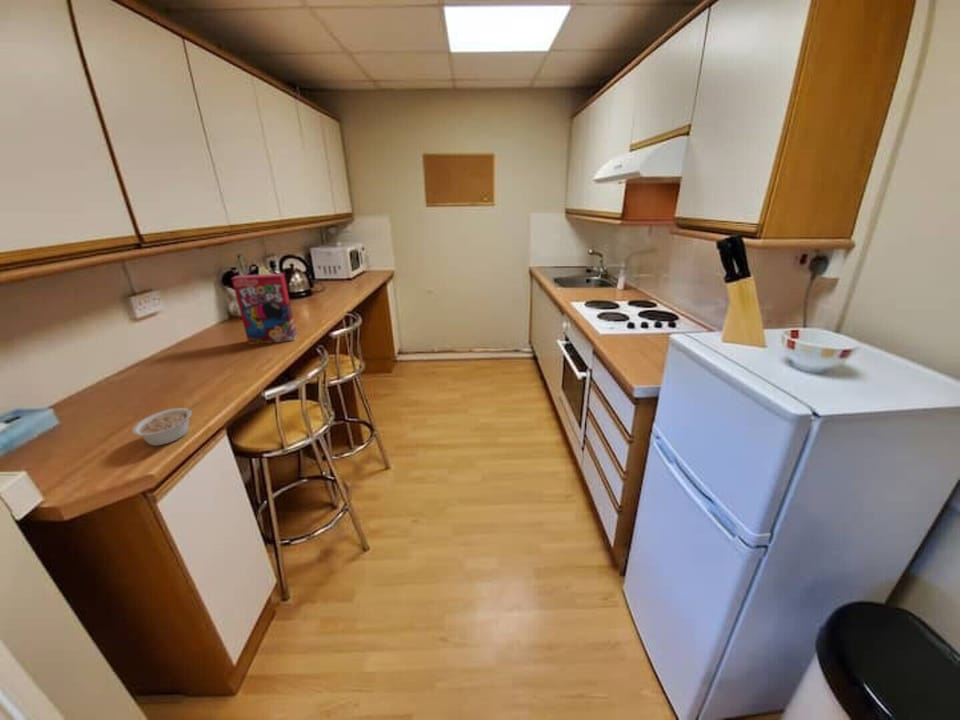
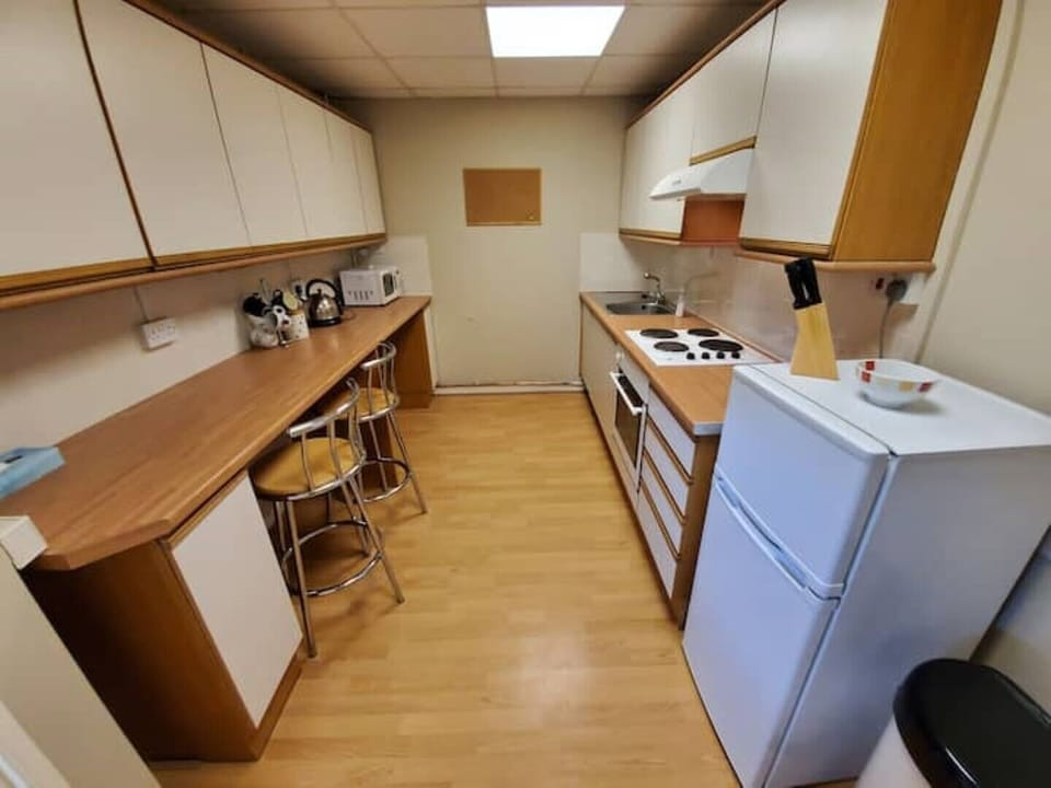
- legume (166, 425)
- cereal box (266, 308)
